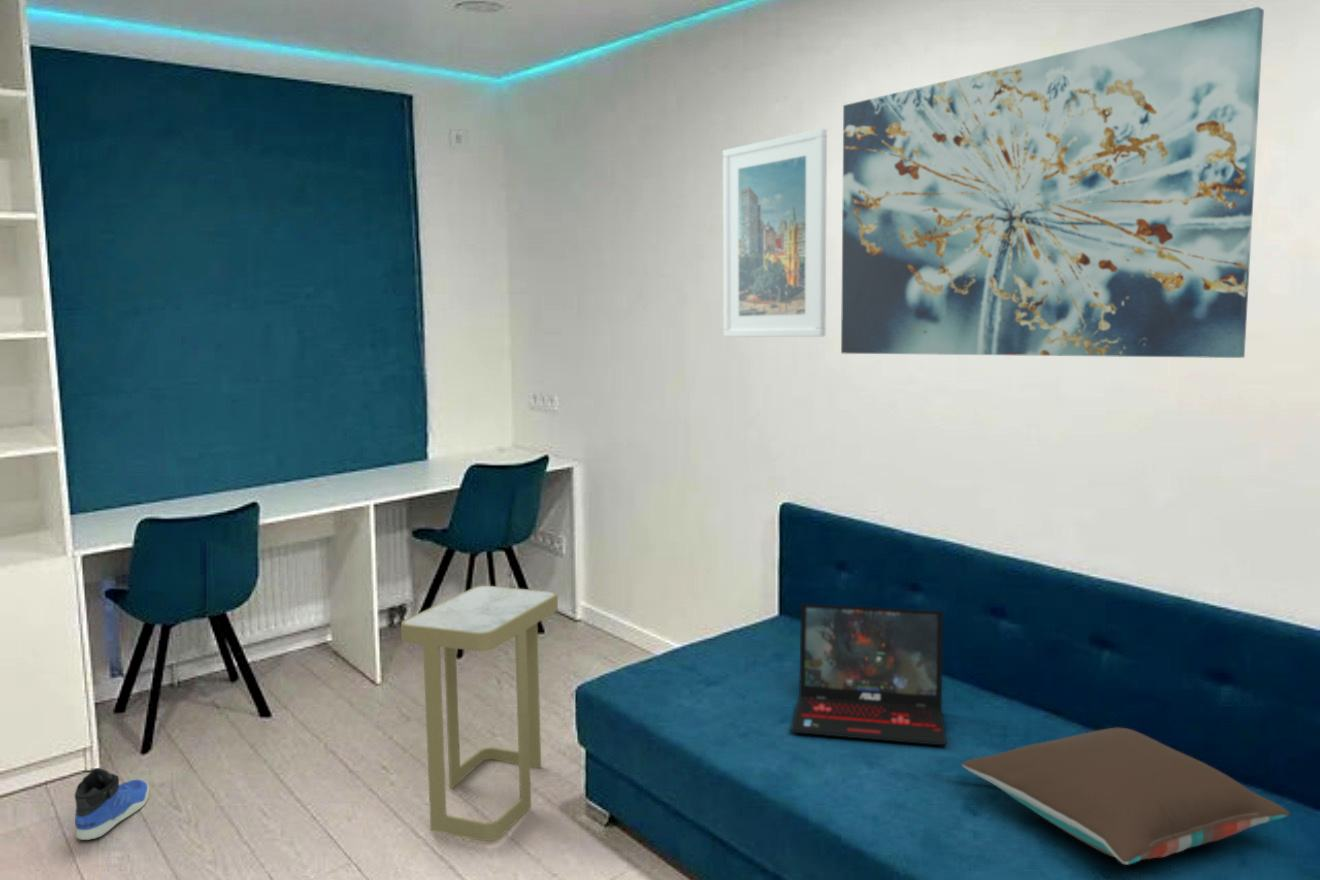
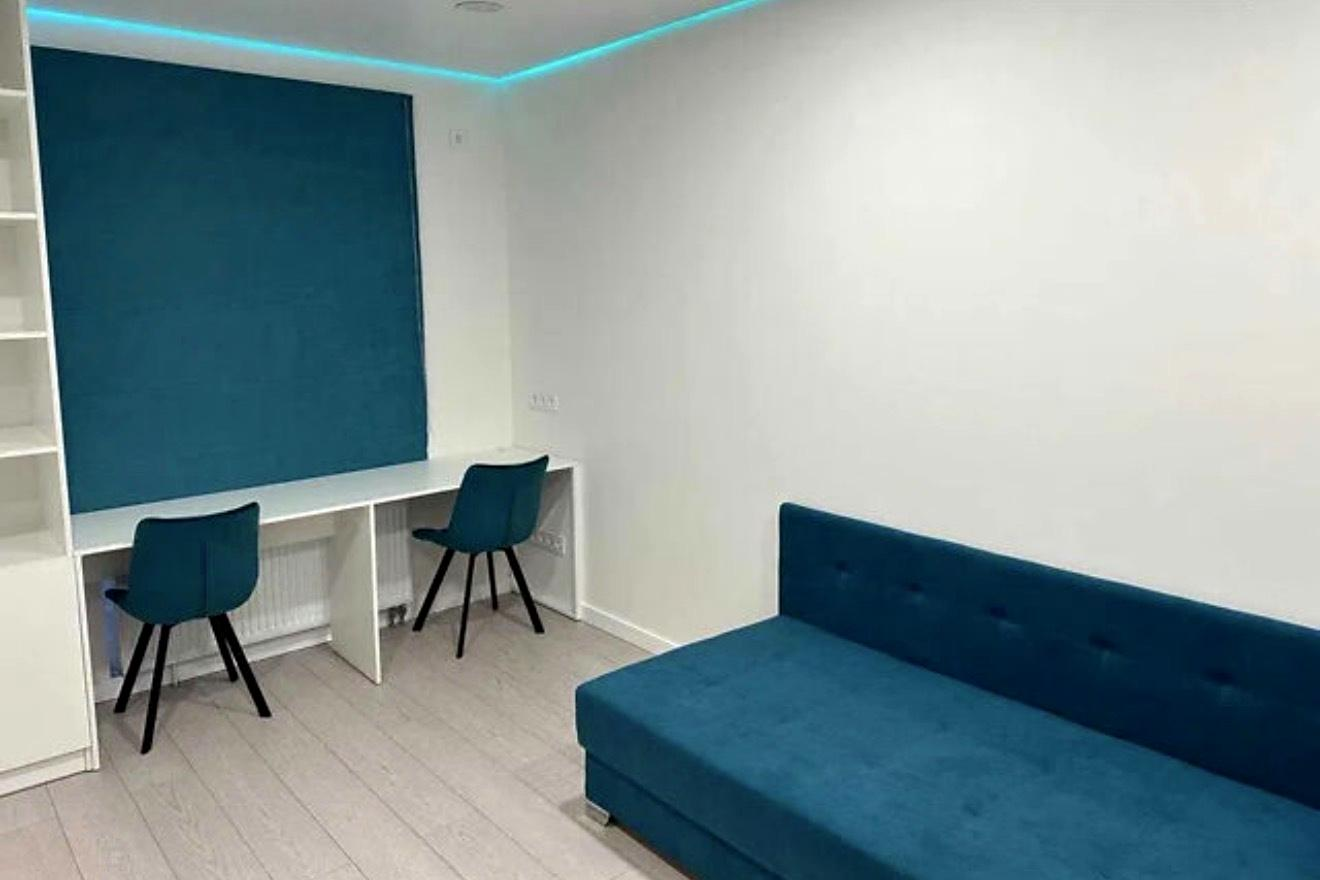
- pillow (1117, 787)
- side table (457, 703)
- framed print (771, 239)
- laptop (869, 671)
- sneaker (112, 789)
- wall art (1014, 212)
